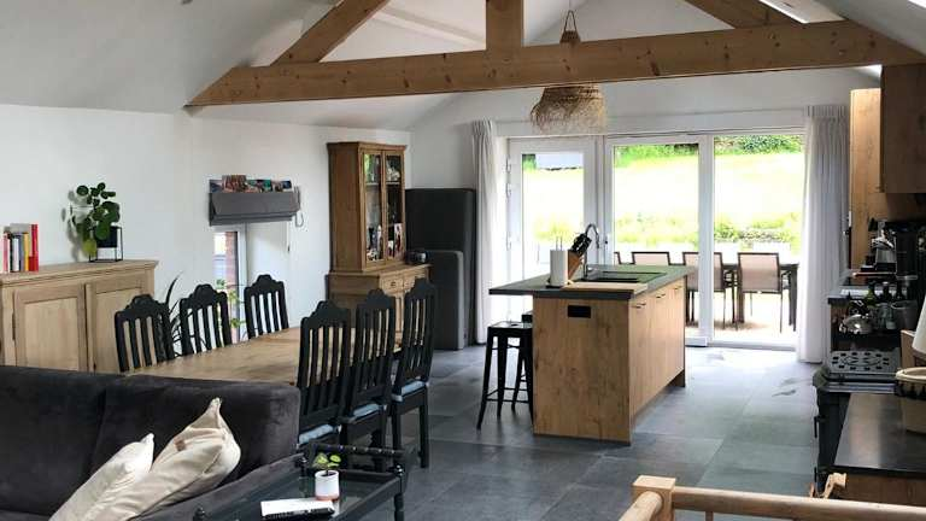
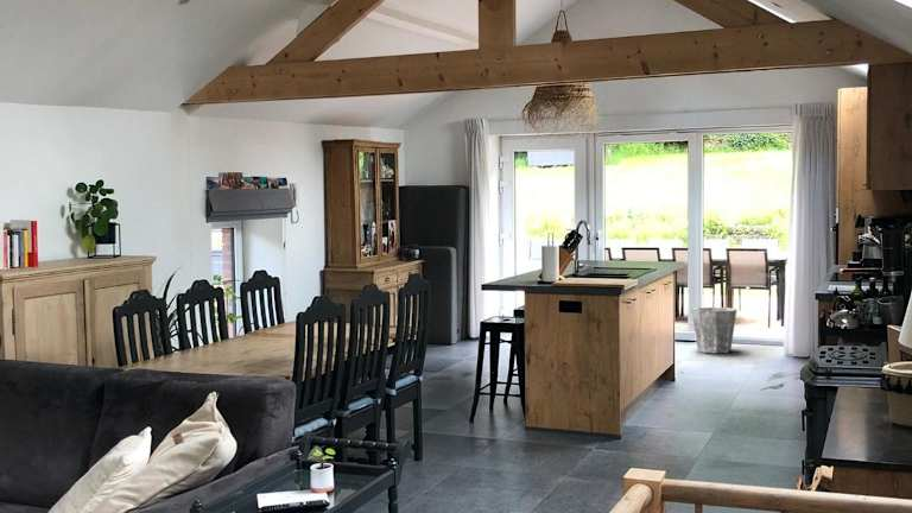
+ waste bin (714, 329)
